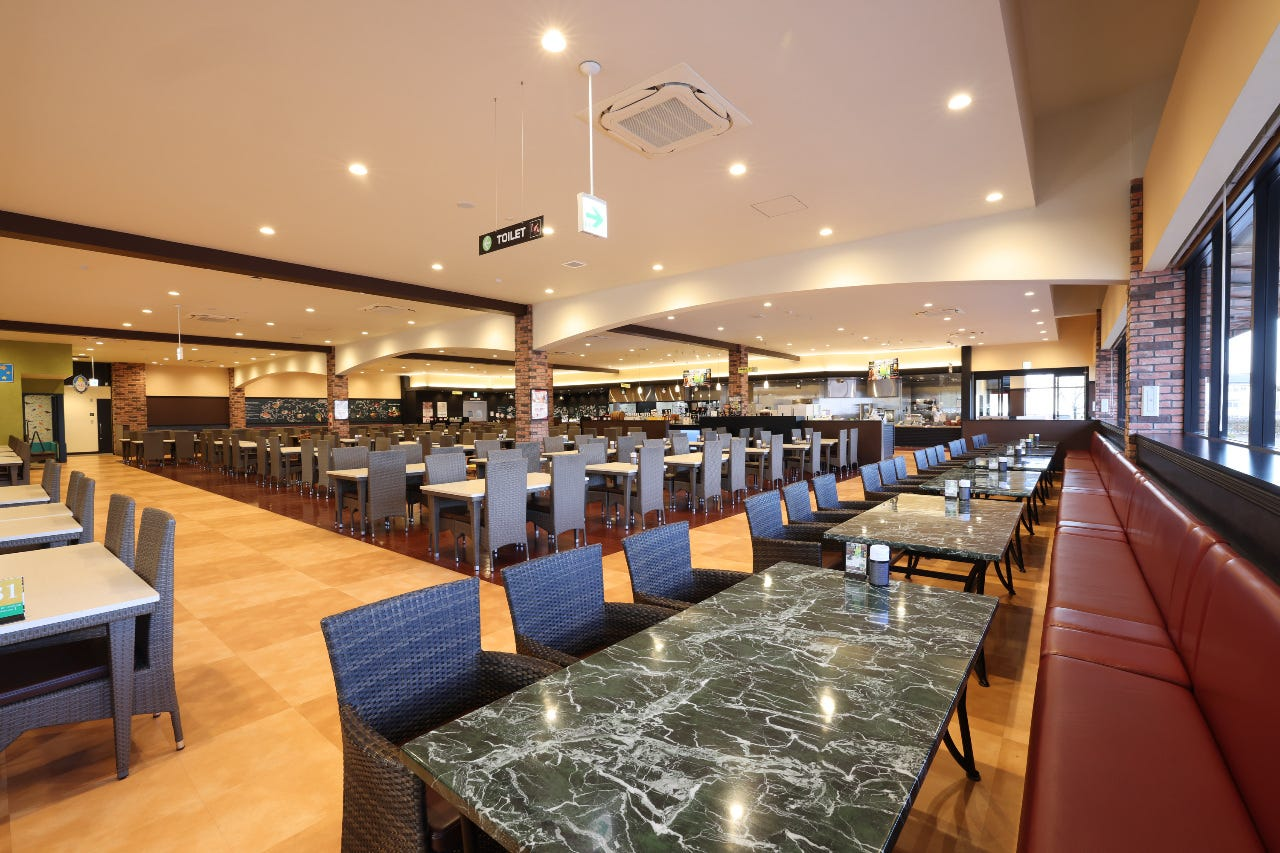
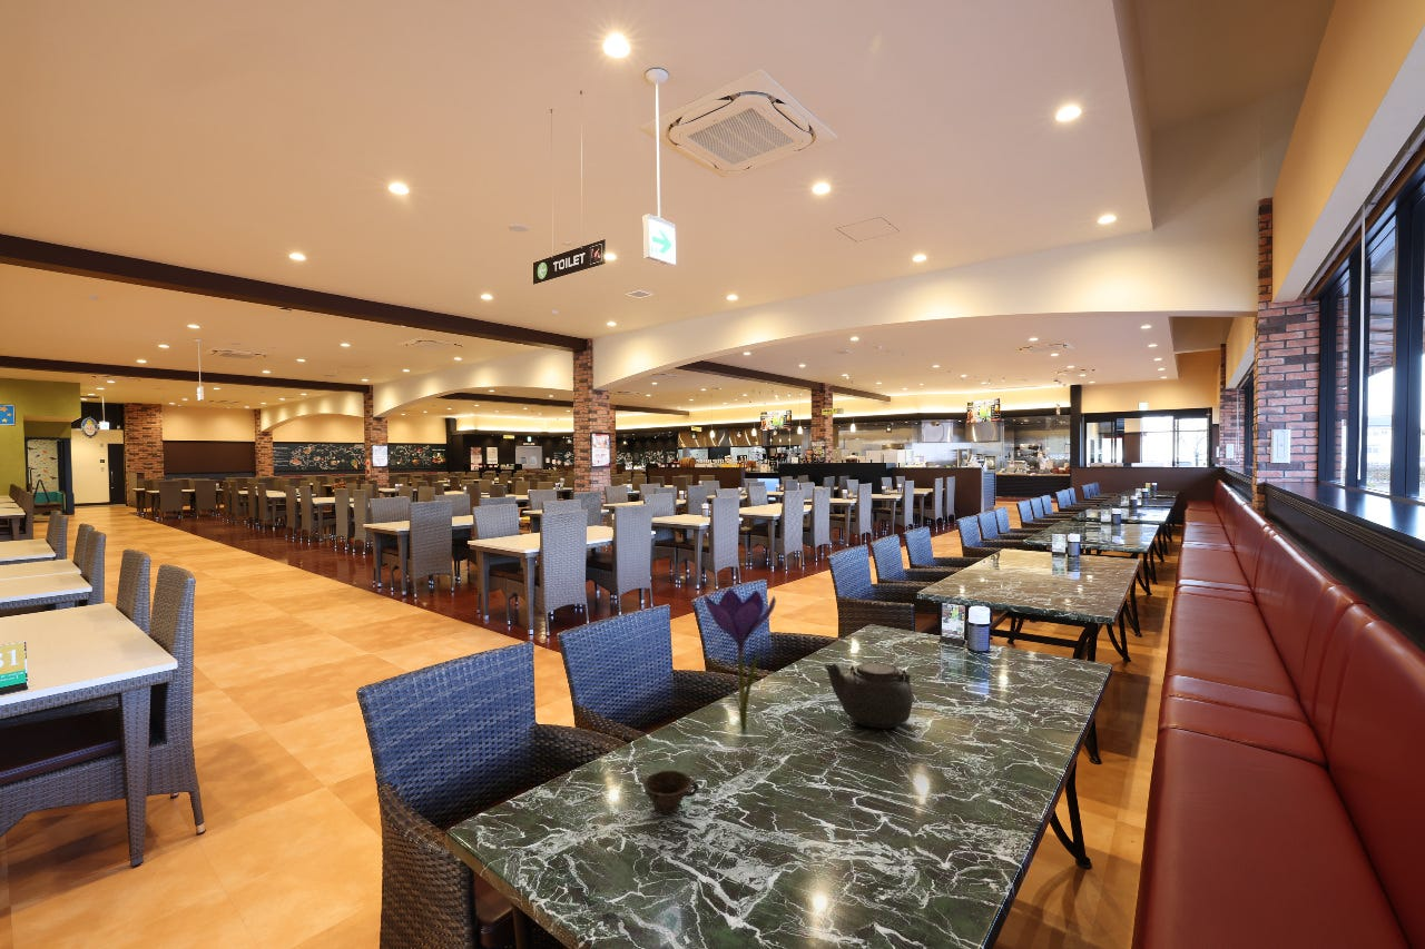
+ flower (739, 663)
+ cup (670, 794)
+ teapot (868, 693)
